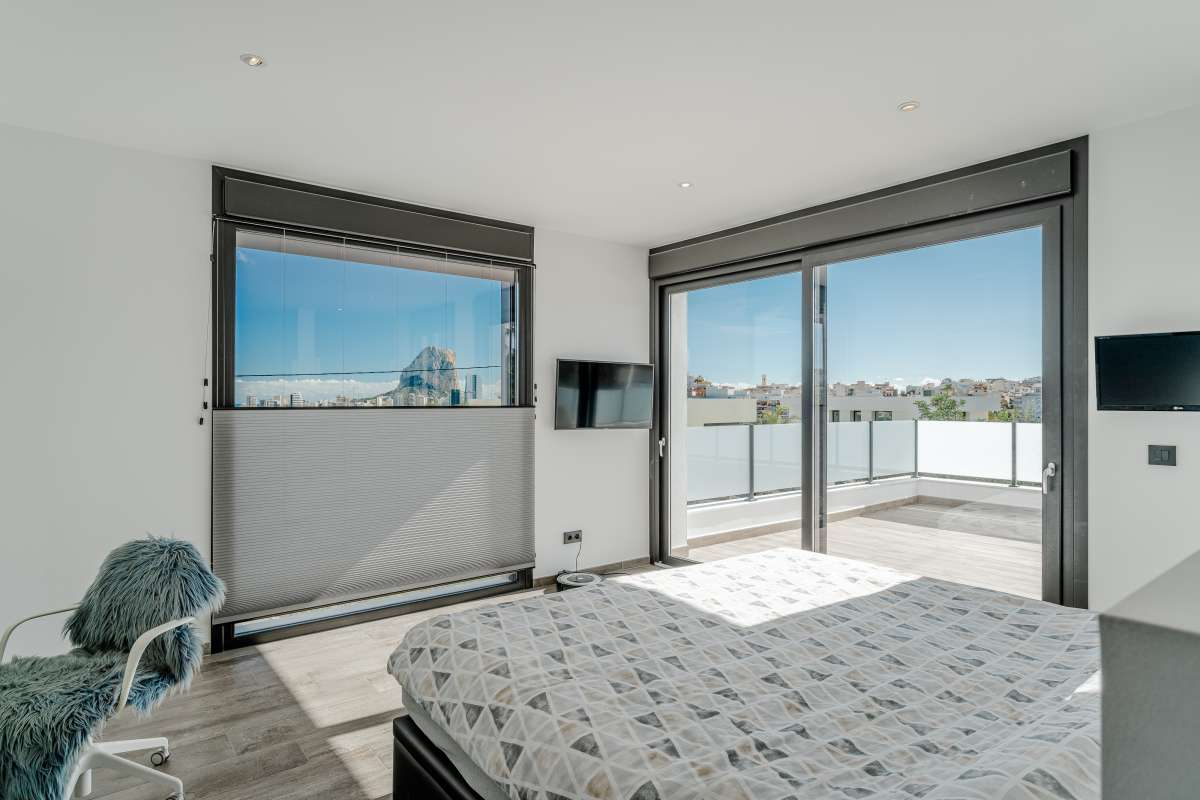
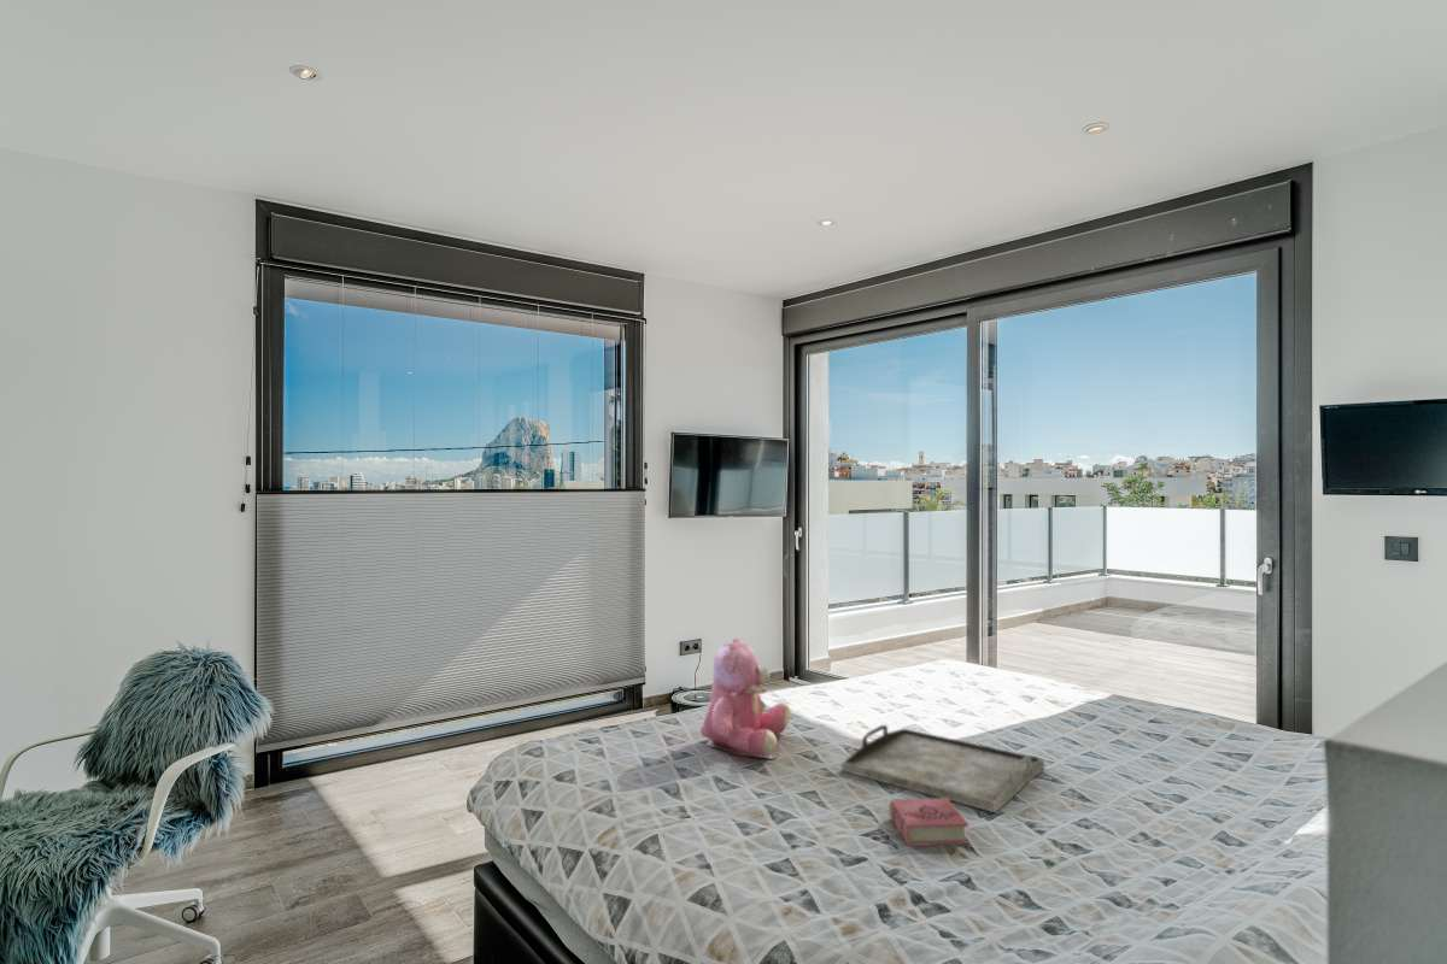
+ serving tray (943, 757)
+ book (926, 821)
+ teddy bear (751, 694)
